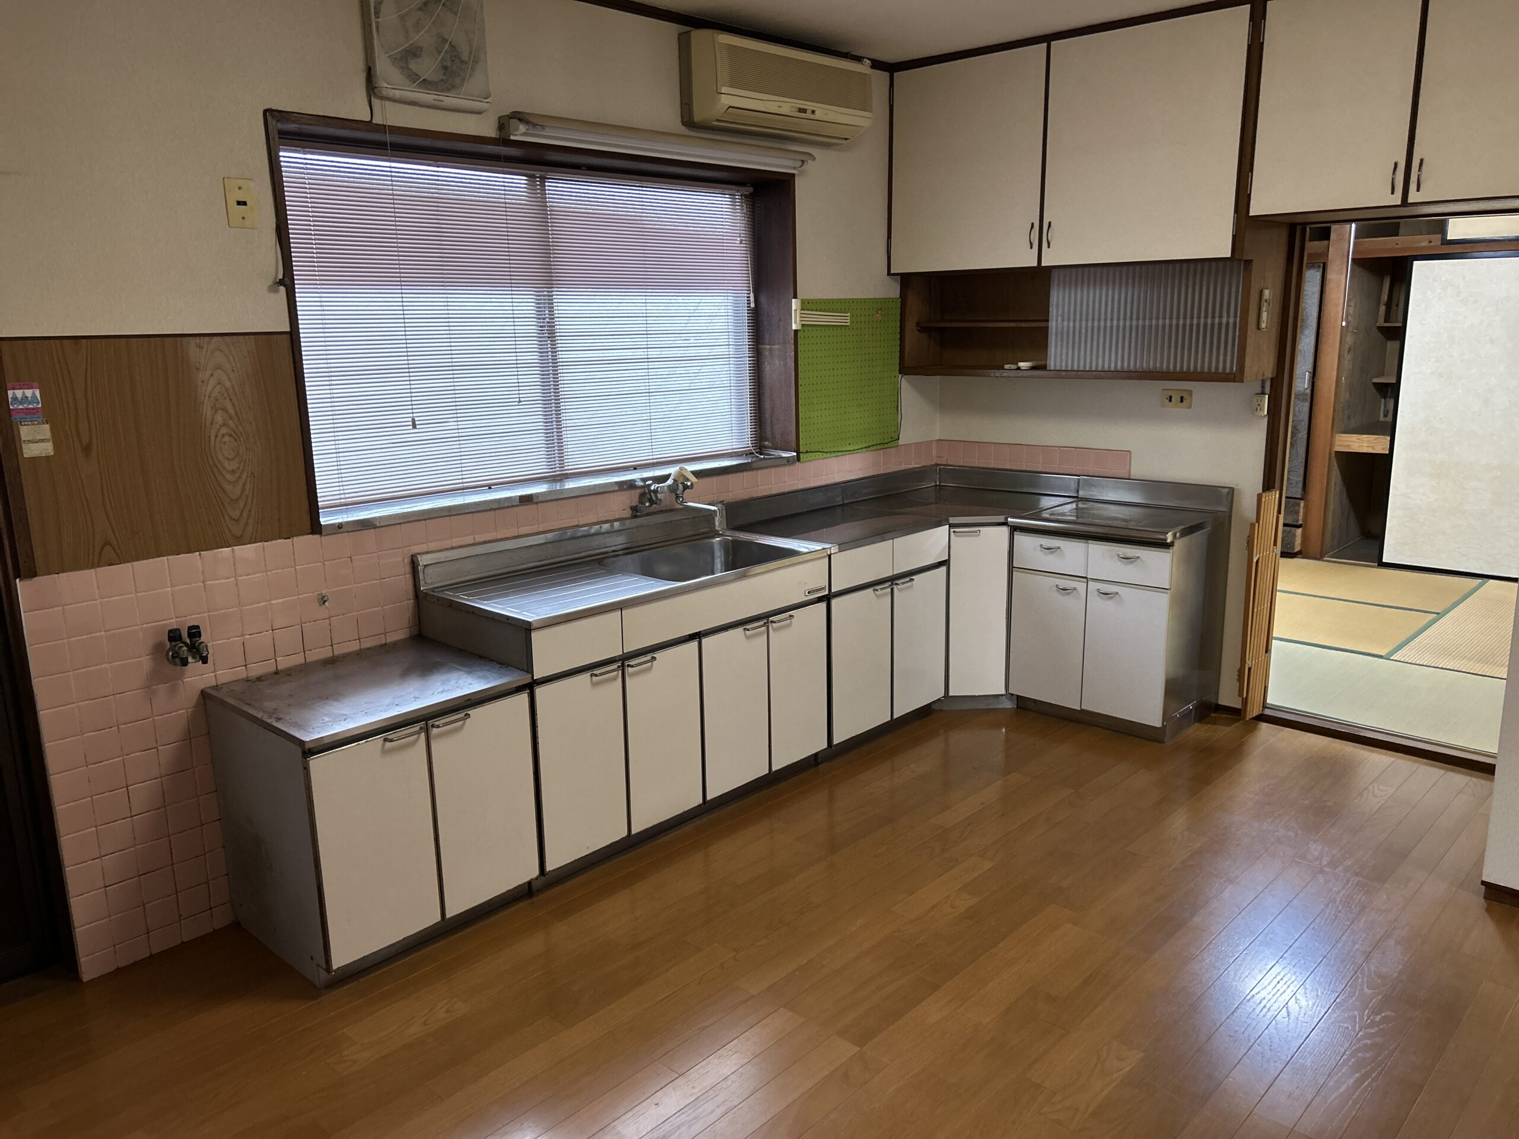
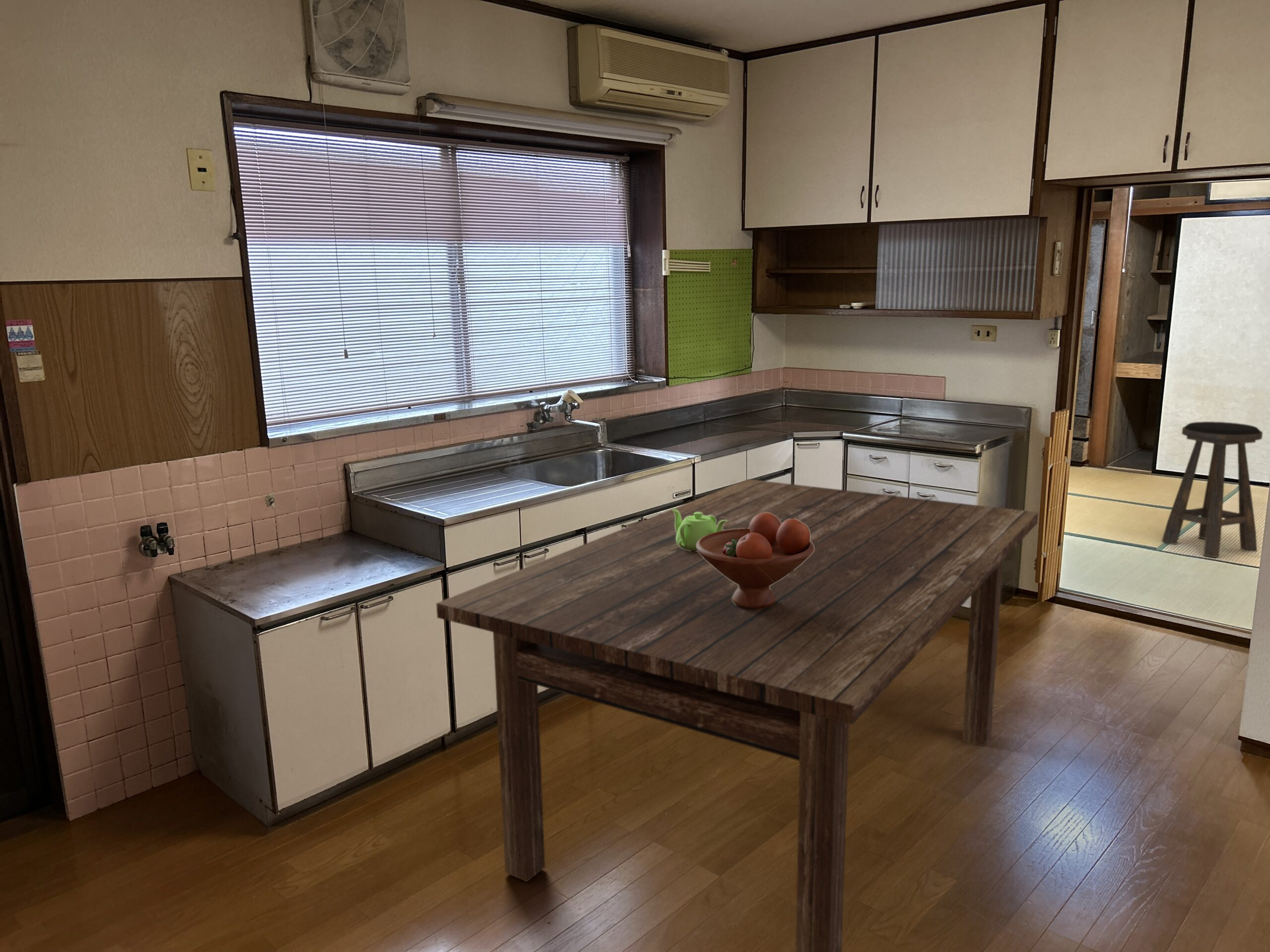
+ stool (1215, 487)
+ fruit bowl (754, 561)
+ teapot (698, 529)
+ dining table (779, 678)
